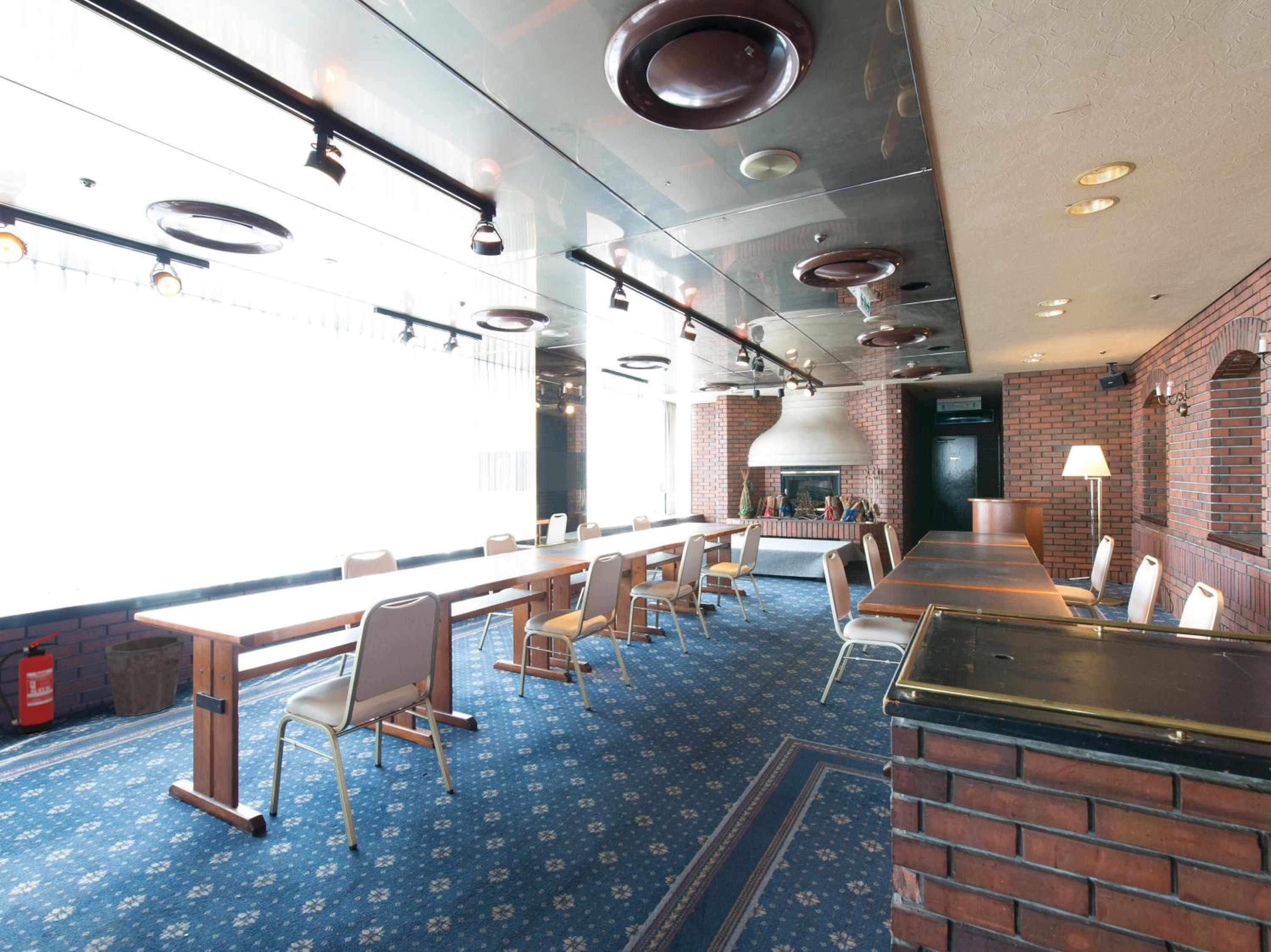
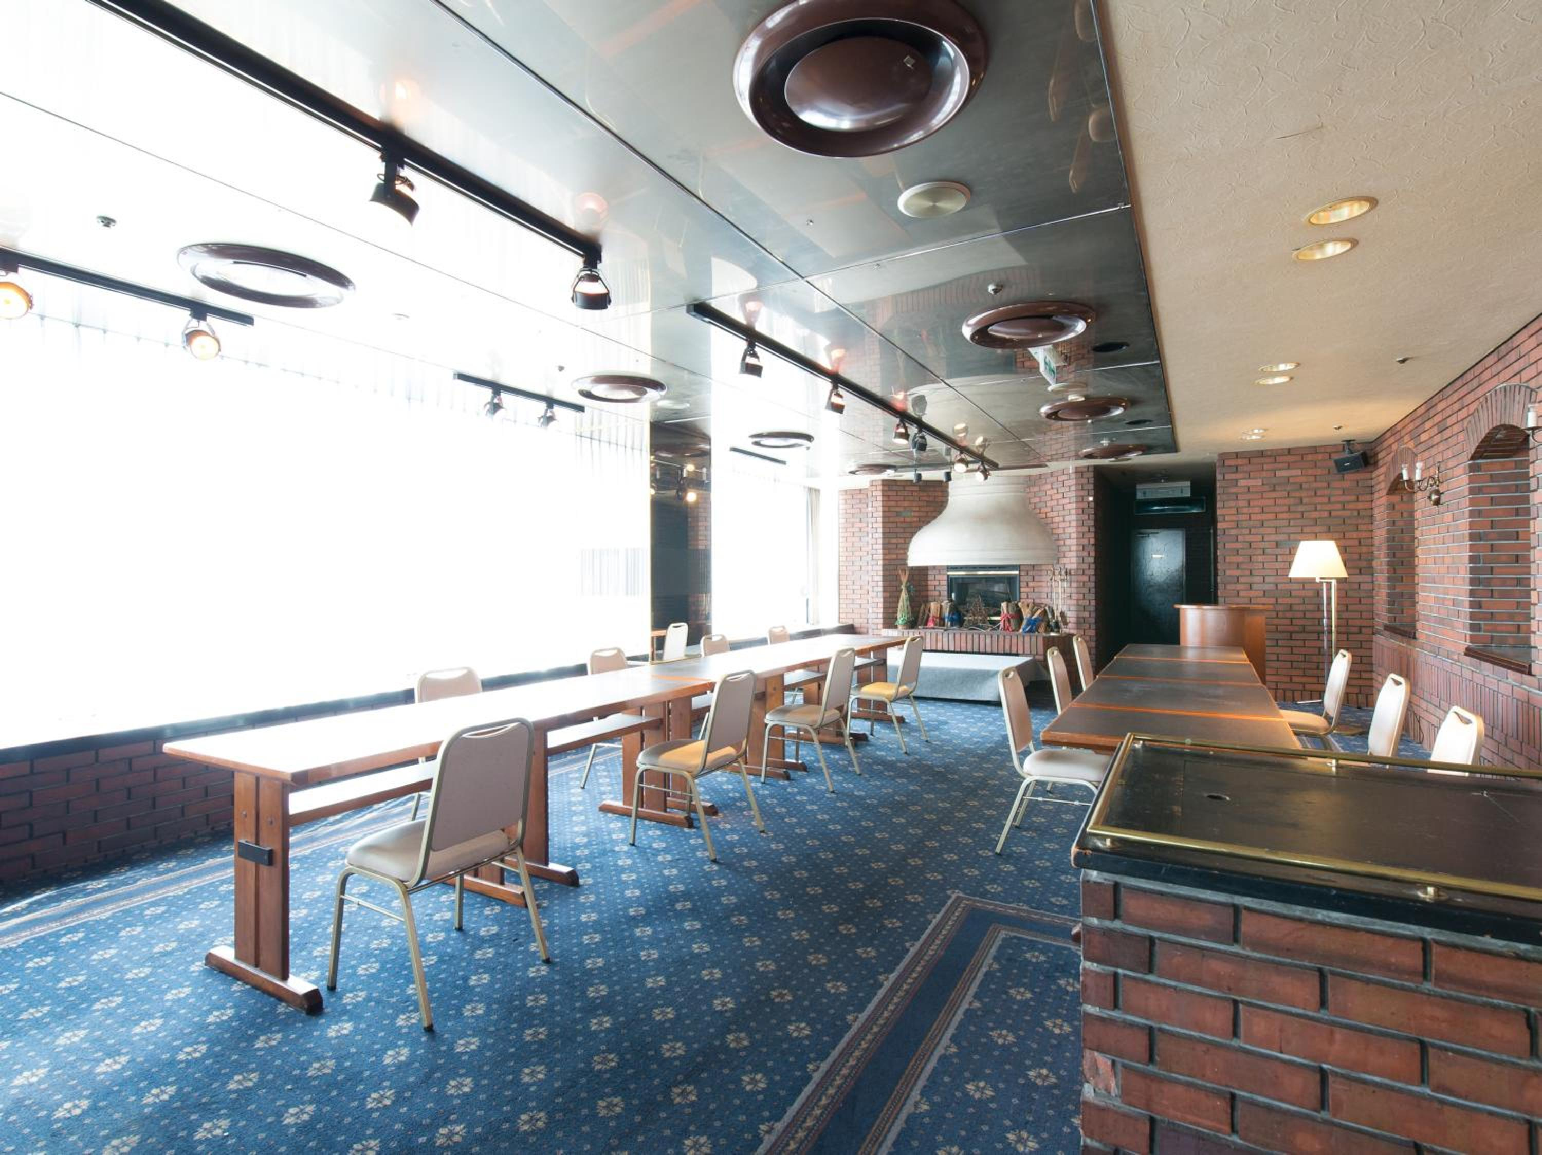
- fire extinguisher (28, 684)
- waste bin (145, 675)
